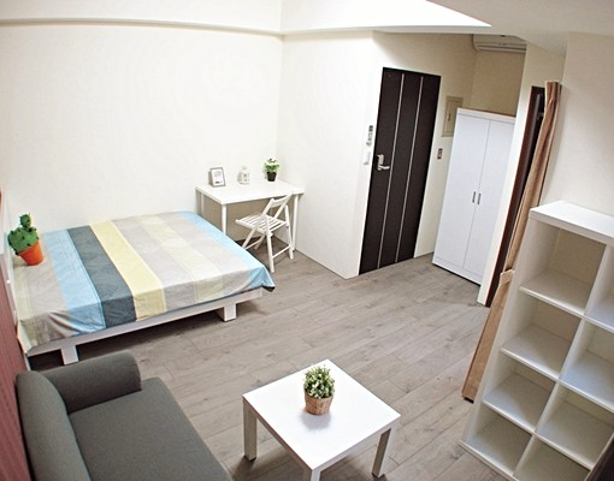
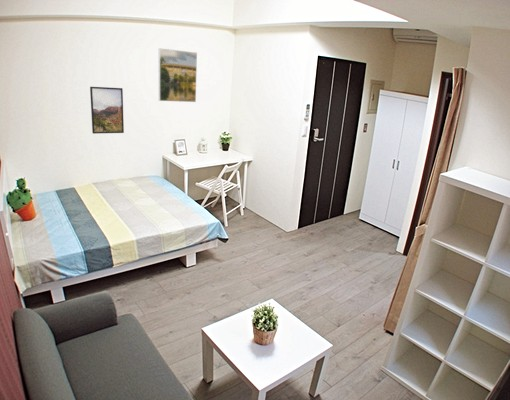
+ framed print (107, 110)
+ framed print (178, 76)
